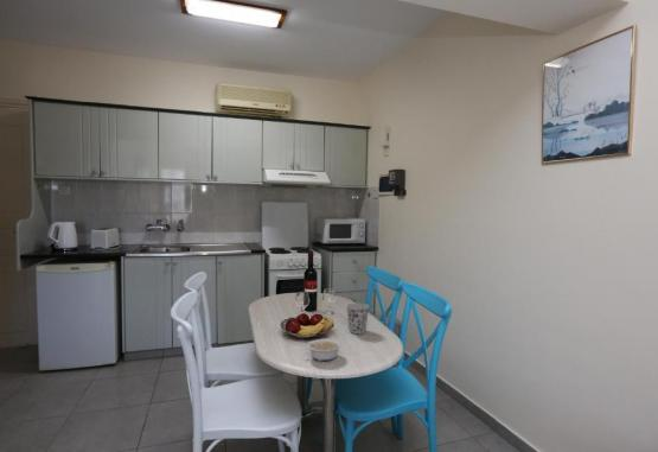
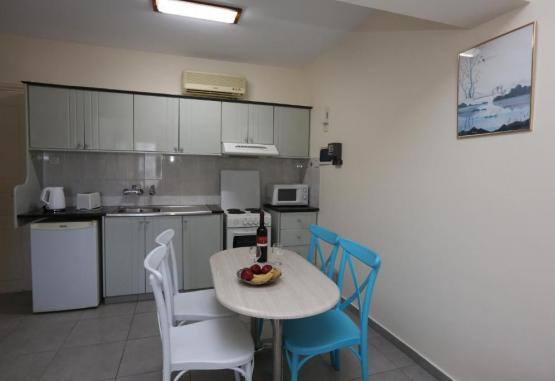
- legume (322, 349)
- cup (357, 318)
